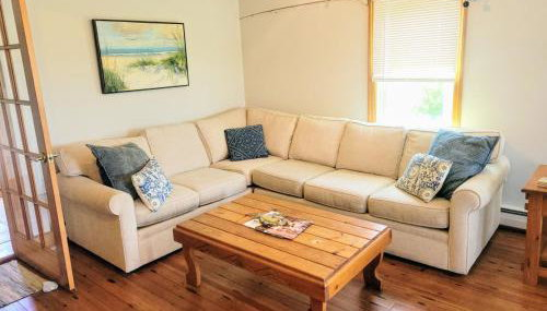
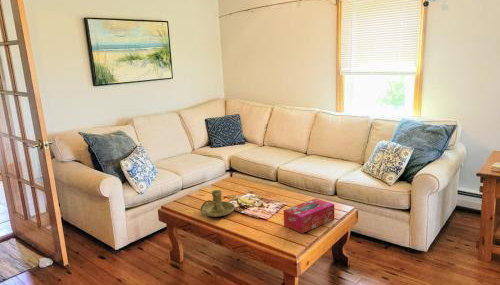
+ tissue box (309, 214)
+ candle holder (214, 203)
